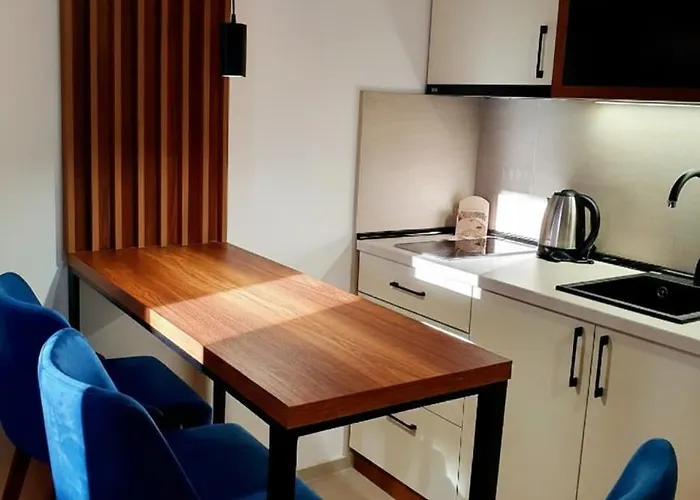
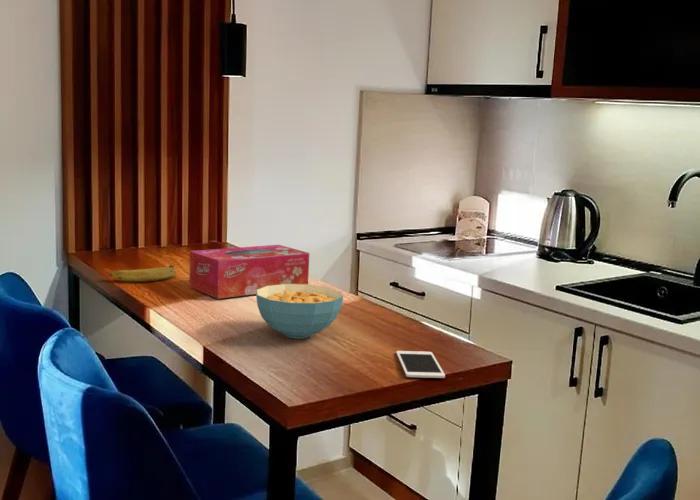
+ tissue box (250, 269)
+ cereal bowl (298, 314)
+ cell phone (419, 363)
+ fruit (144, 271)
